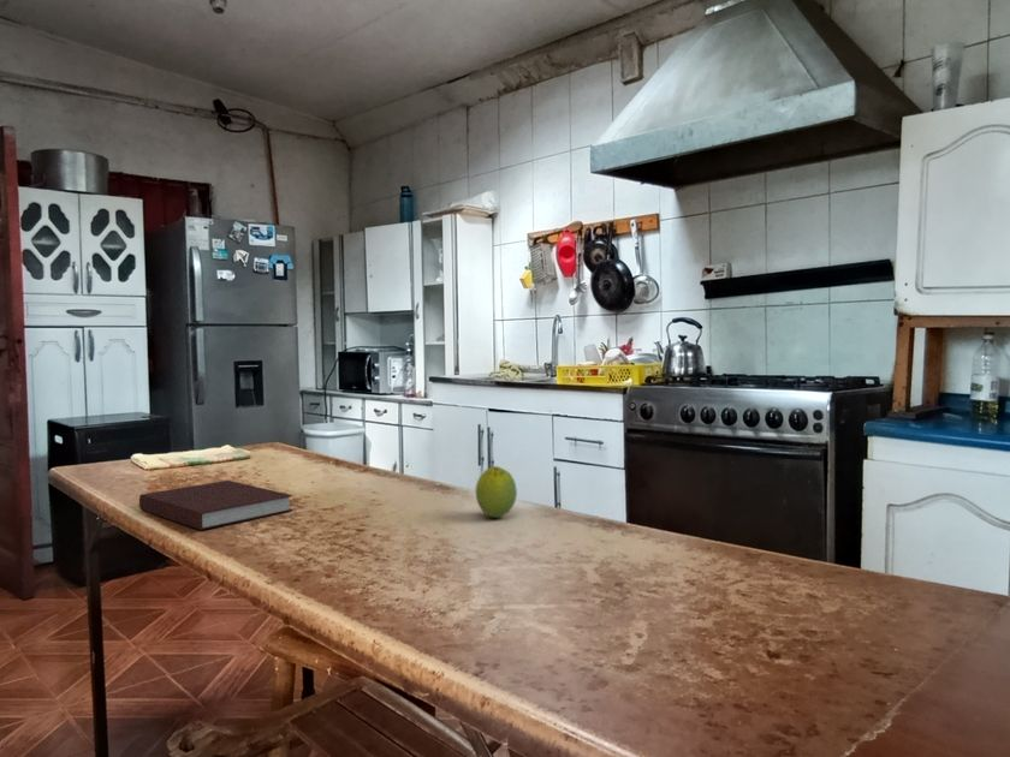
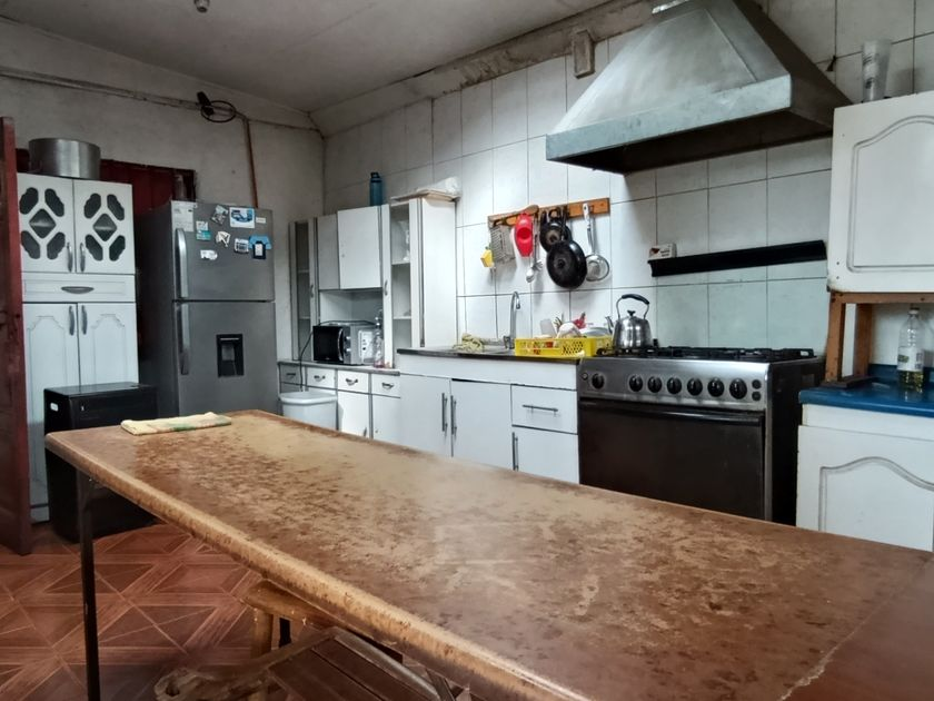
- notebook (215, 502)
- fruit (495, 490)
